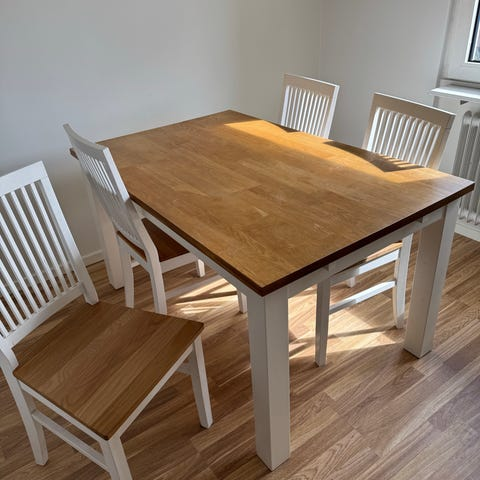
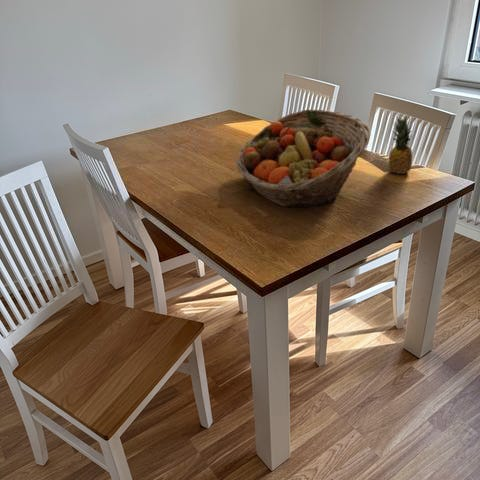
+ fruit basket (300, 156)
+ fruit (401, 144)
